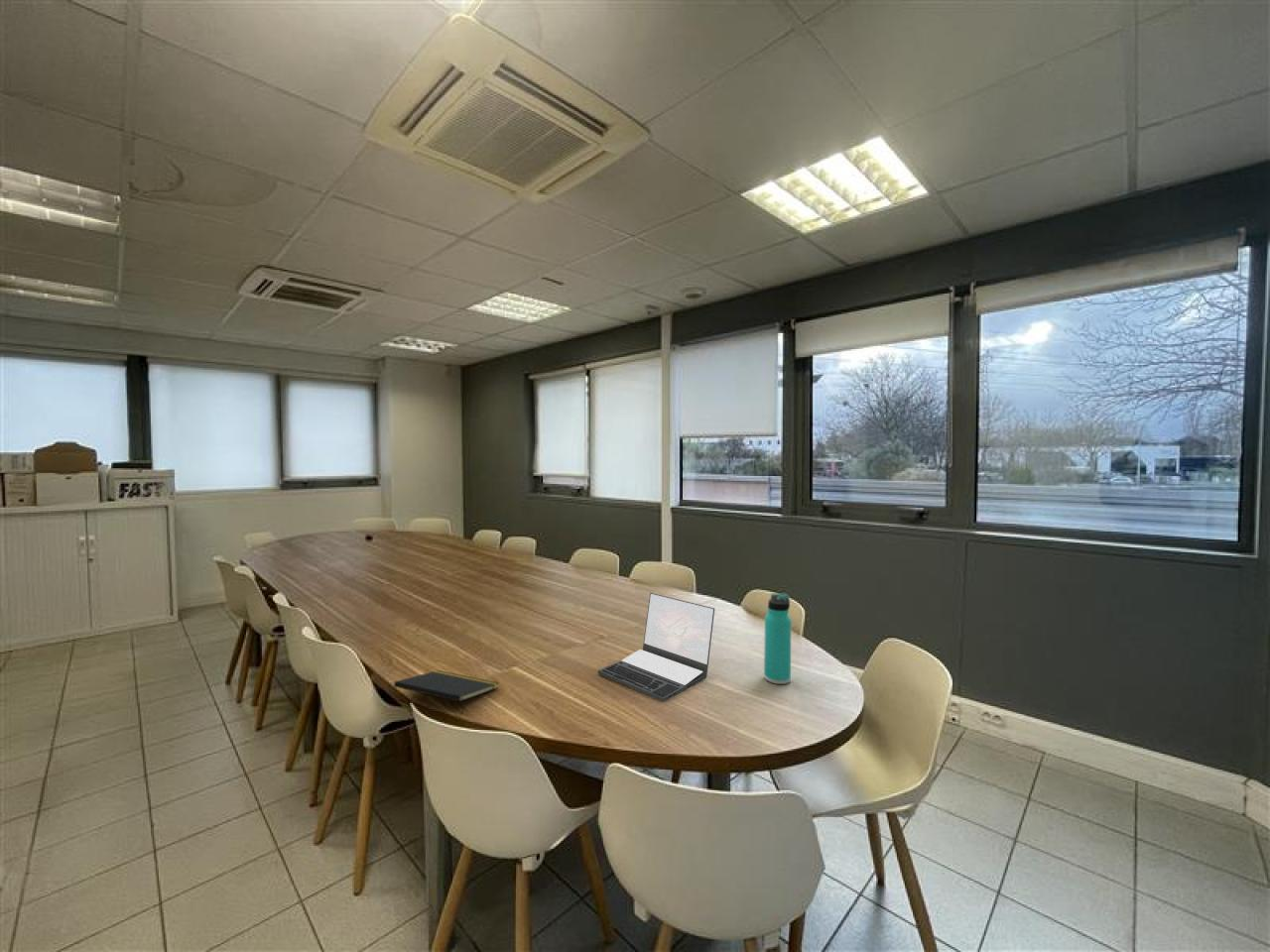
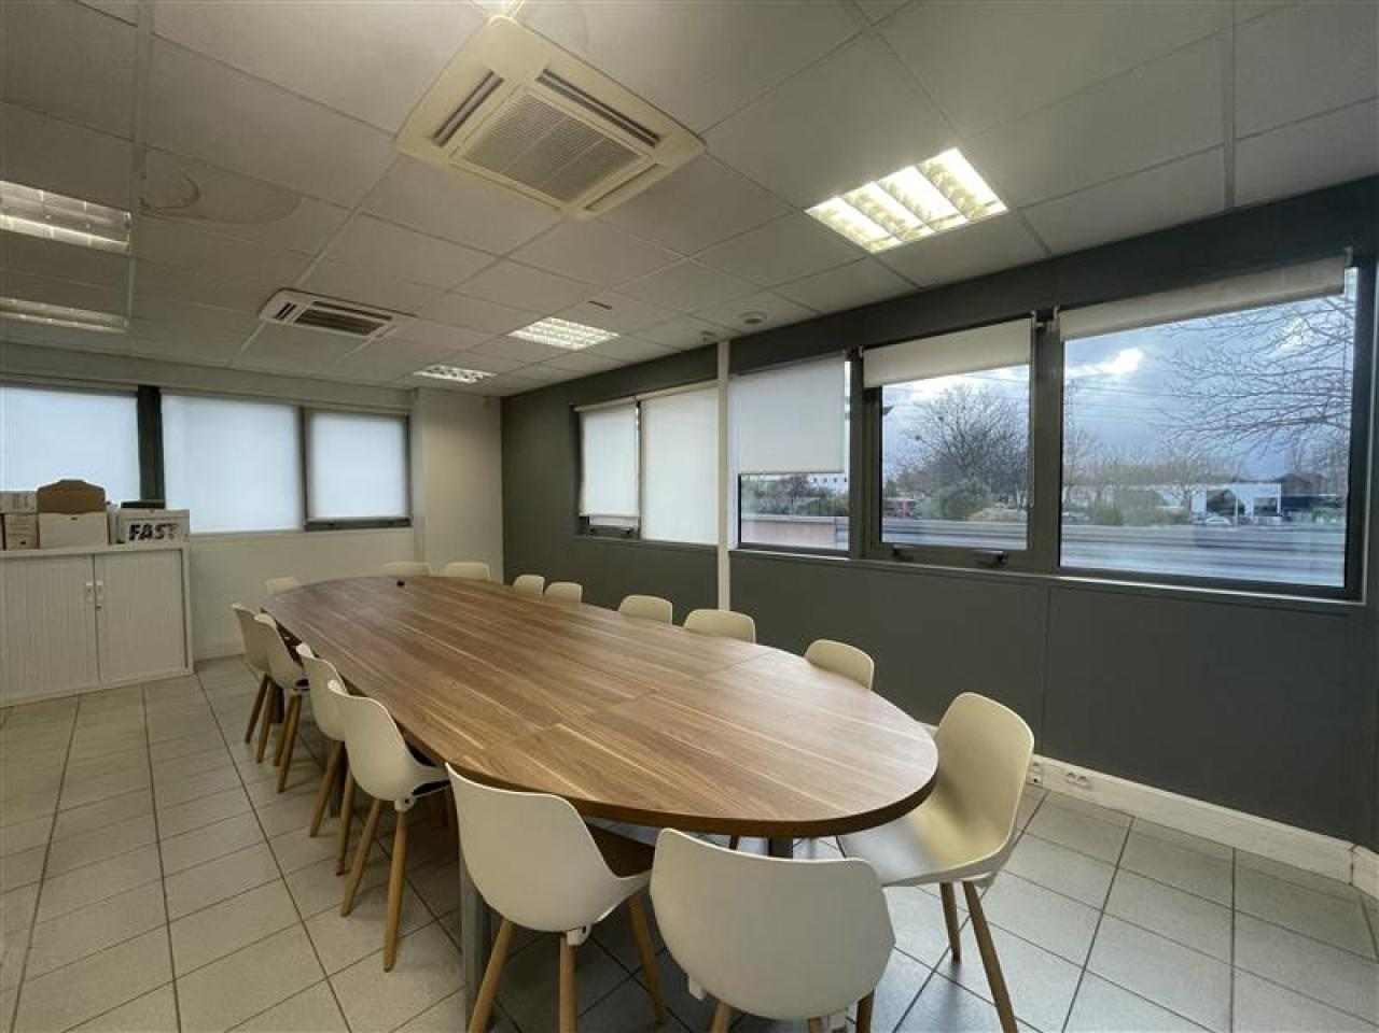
- laptop (656, 641)
- thermos bottle (777, 636)
- notepad (447, 684)
